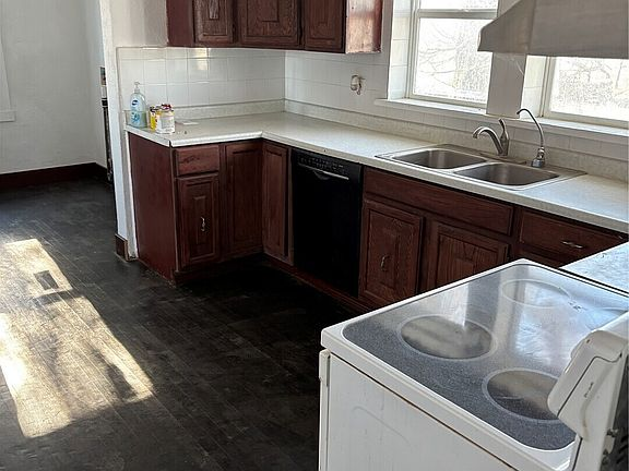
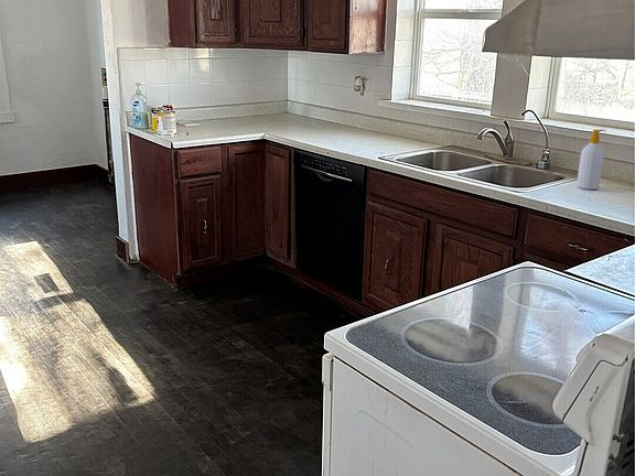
+ soap bottle (592, 159)
